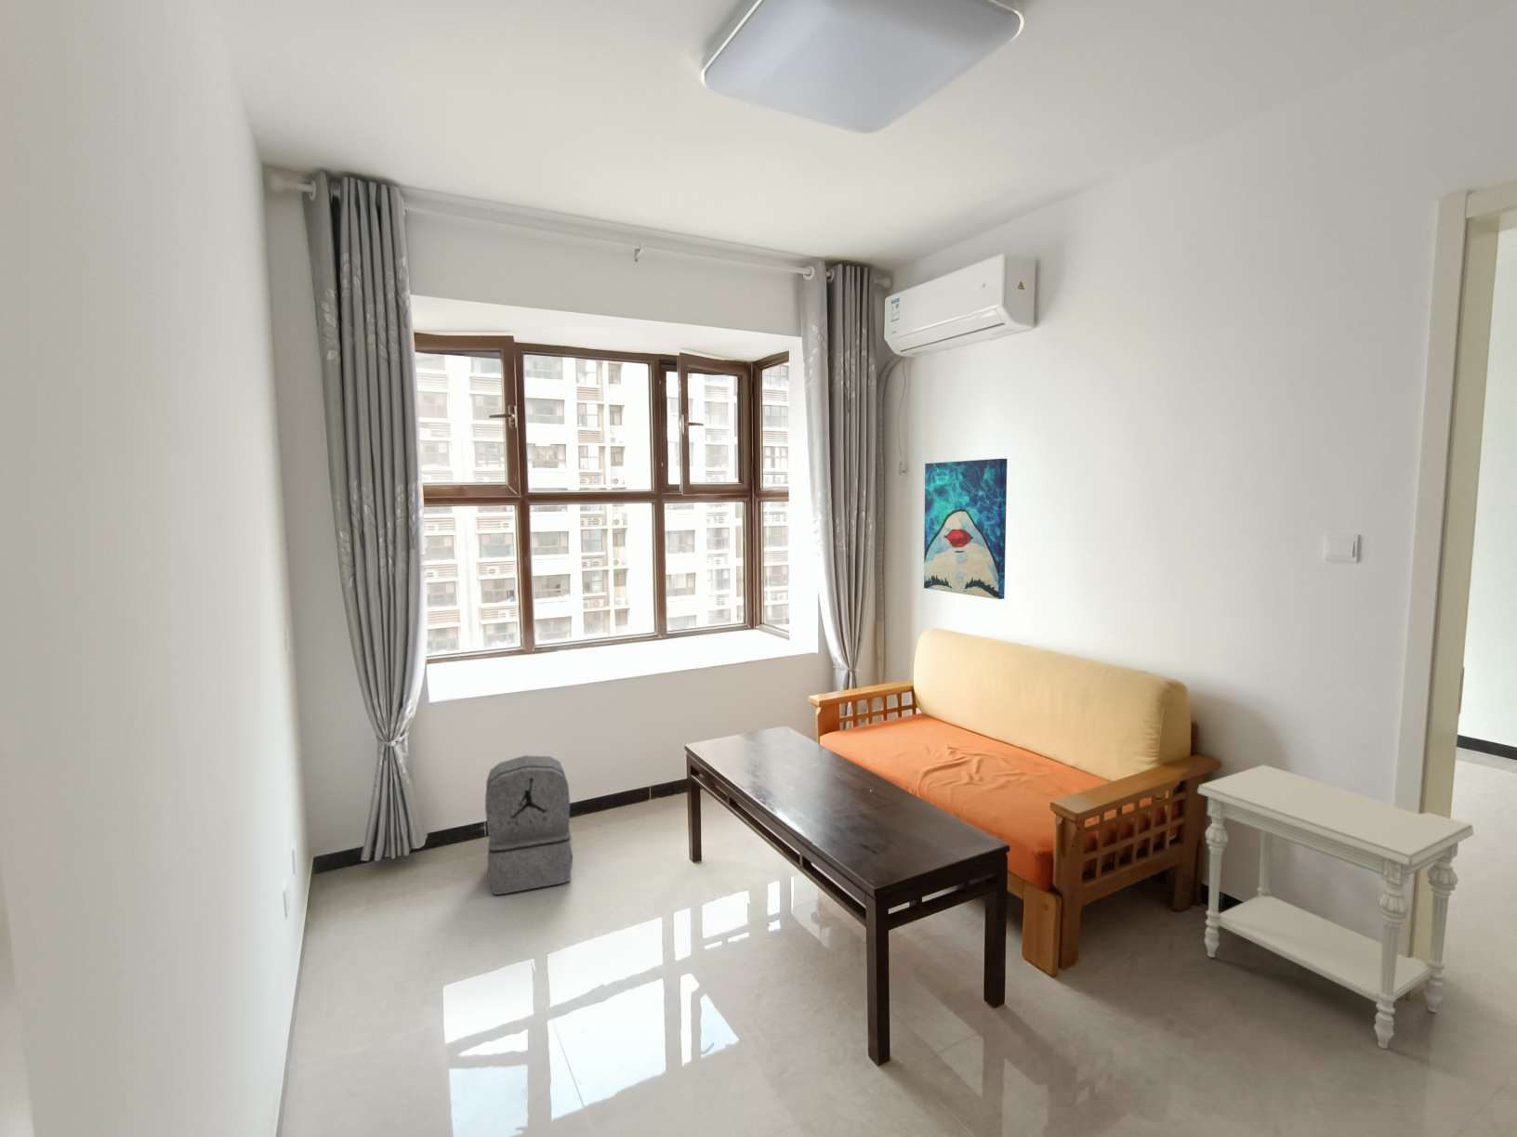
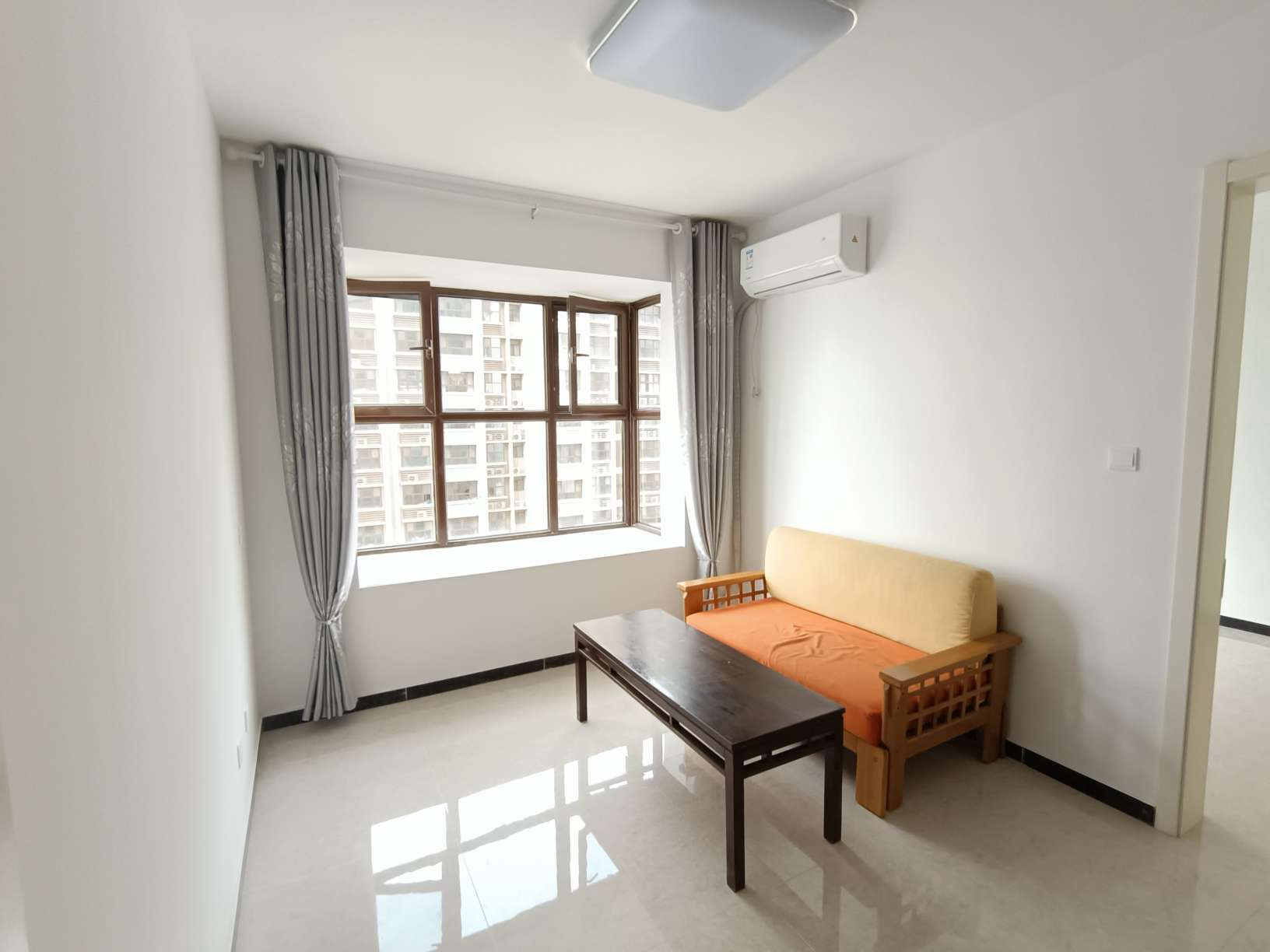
- side table (1312, 914)
- backpack (528, 816)
- wall art (962, 528)
